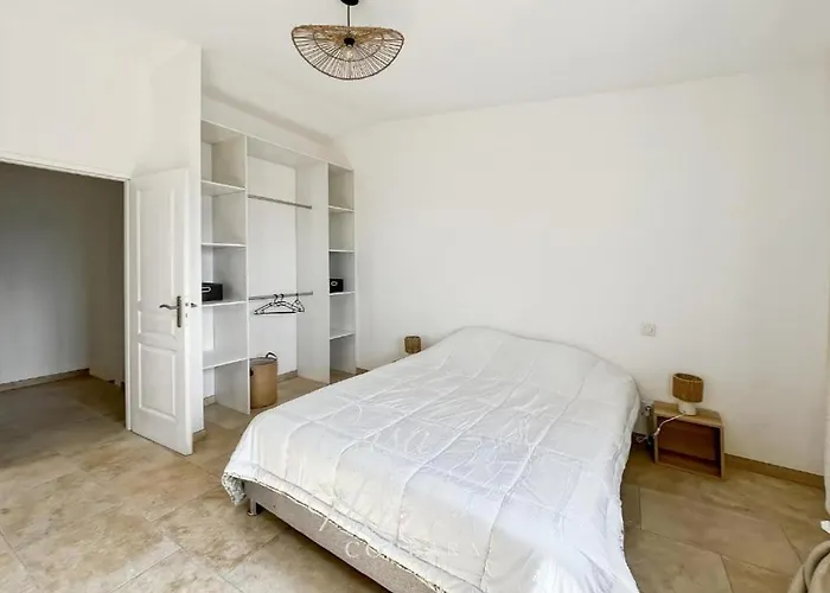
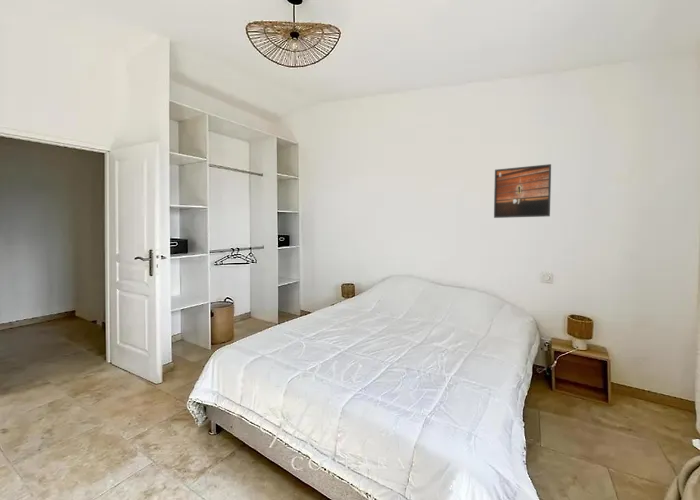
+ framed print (521, 192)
